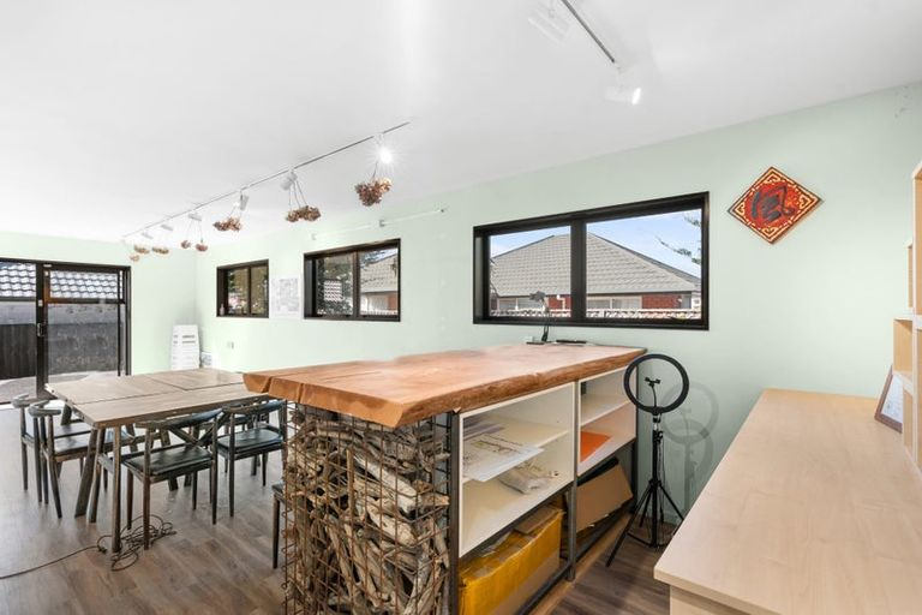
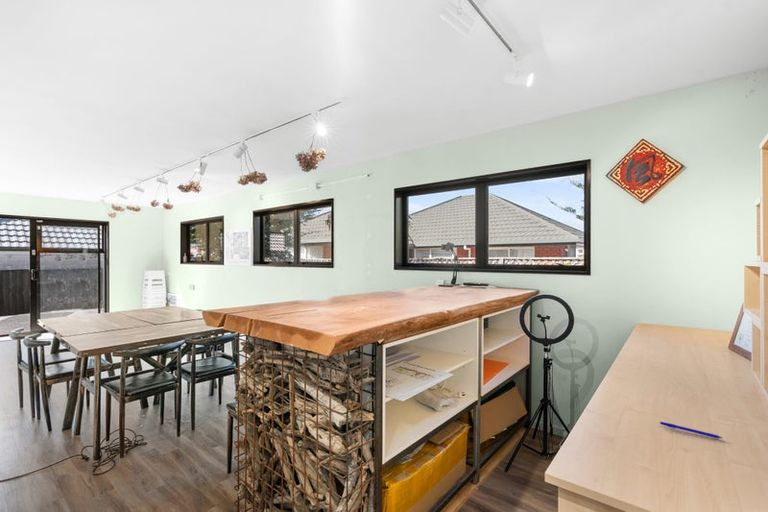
+ pen (690, 430)
